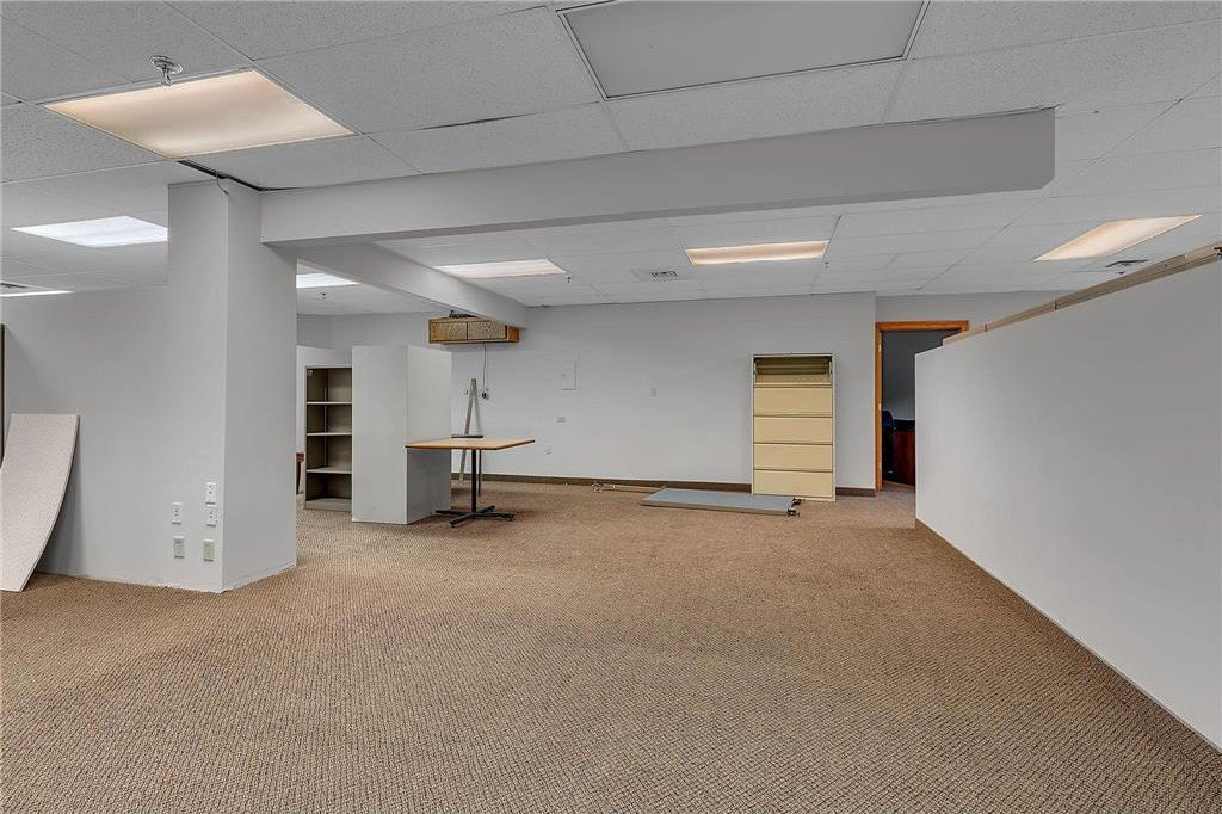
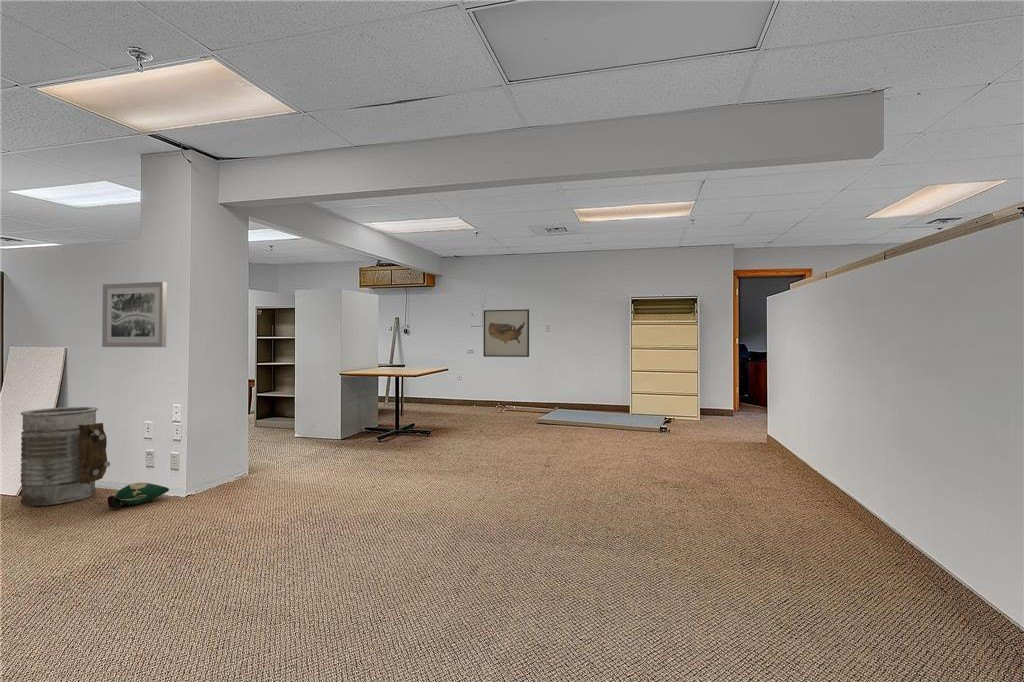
+ trash can (68, 454)
+ wall art (506, 333)
+ bag (133, 494)
+ wall art (133, 315)
